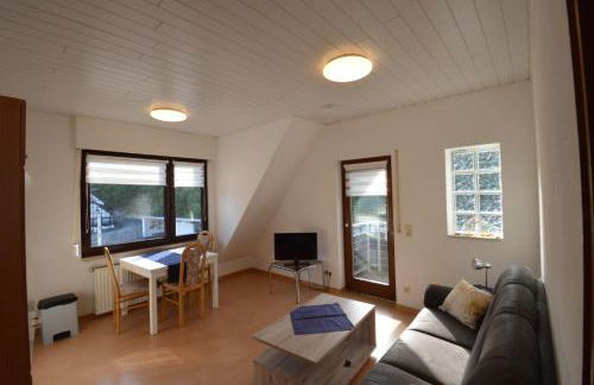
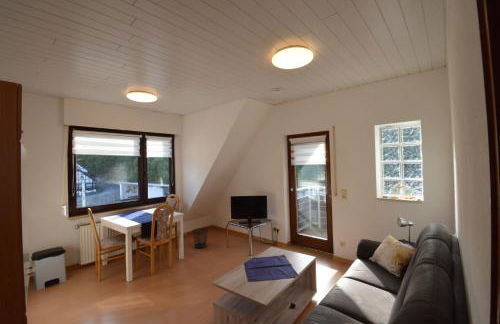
+ wastebasket (200, 238)
